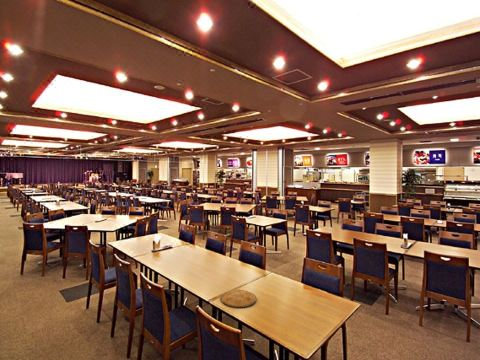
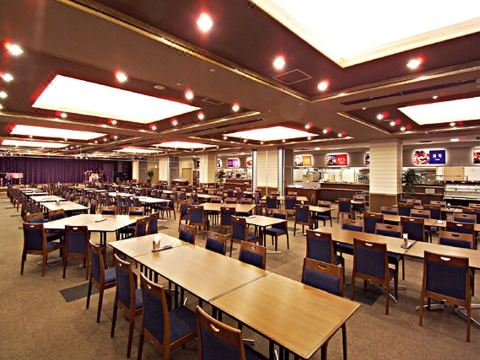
- plate (238, 295)
